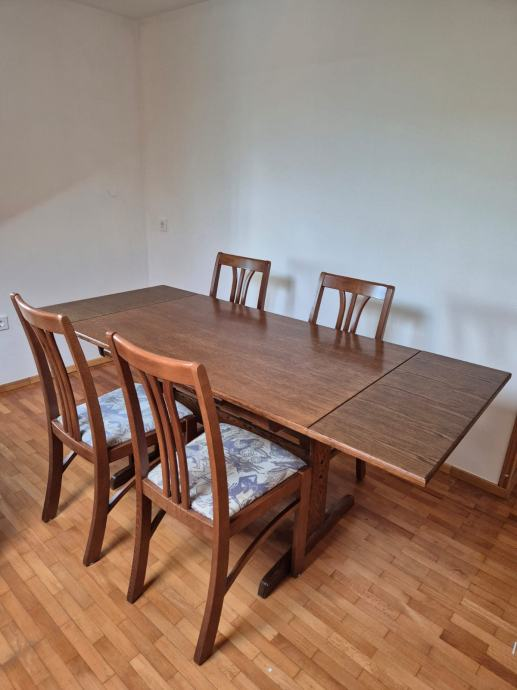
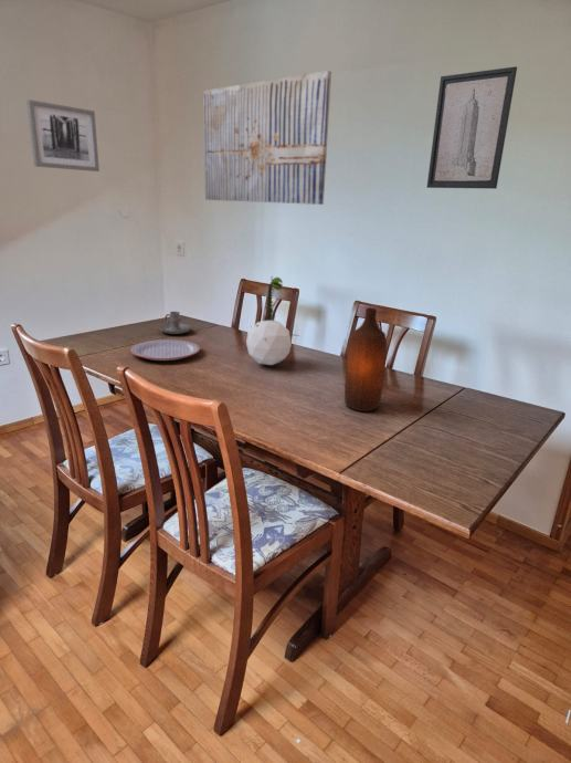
+ plate (166, 351)
+ wall art (260, 144)
+ wall art (468, 132)
+ wall art (65, 137)
+ bottle (366, 358)
+ plant (266, 320)
+ candle holder (173, 321)
